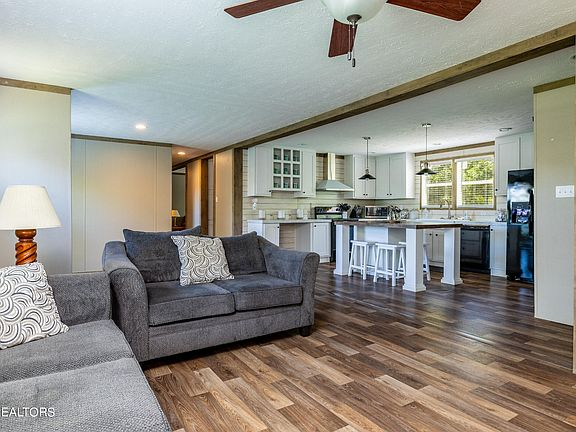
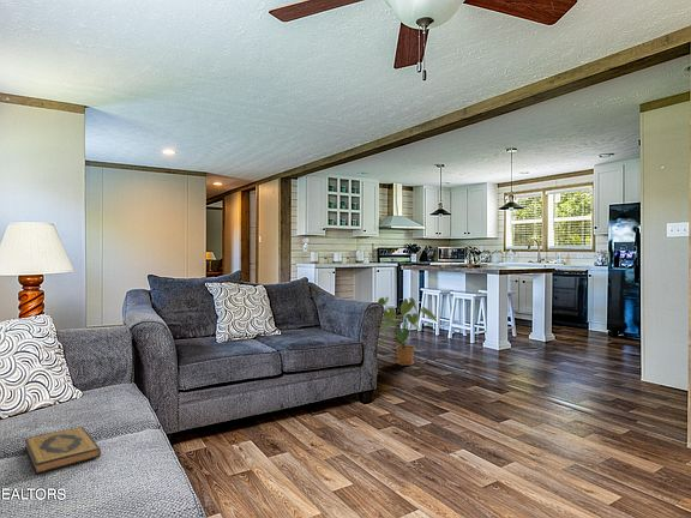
+ hardback book (61, 447)
+ house plant (403, 329)
